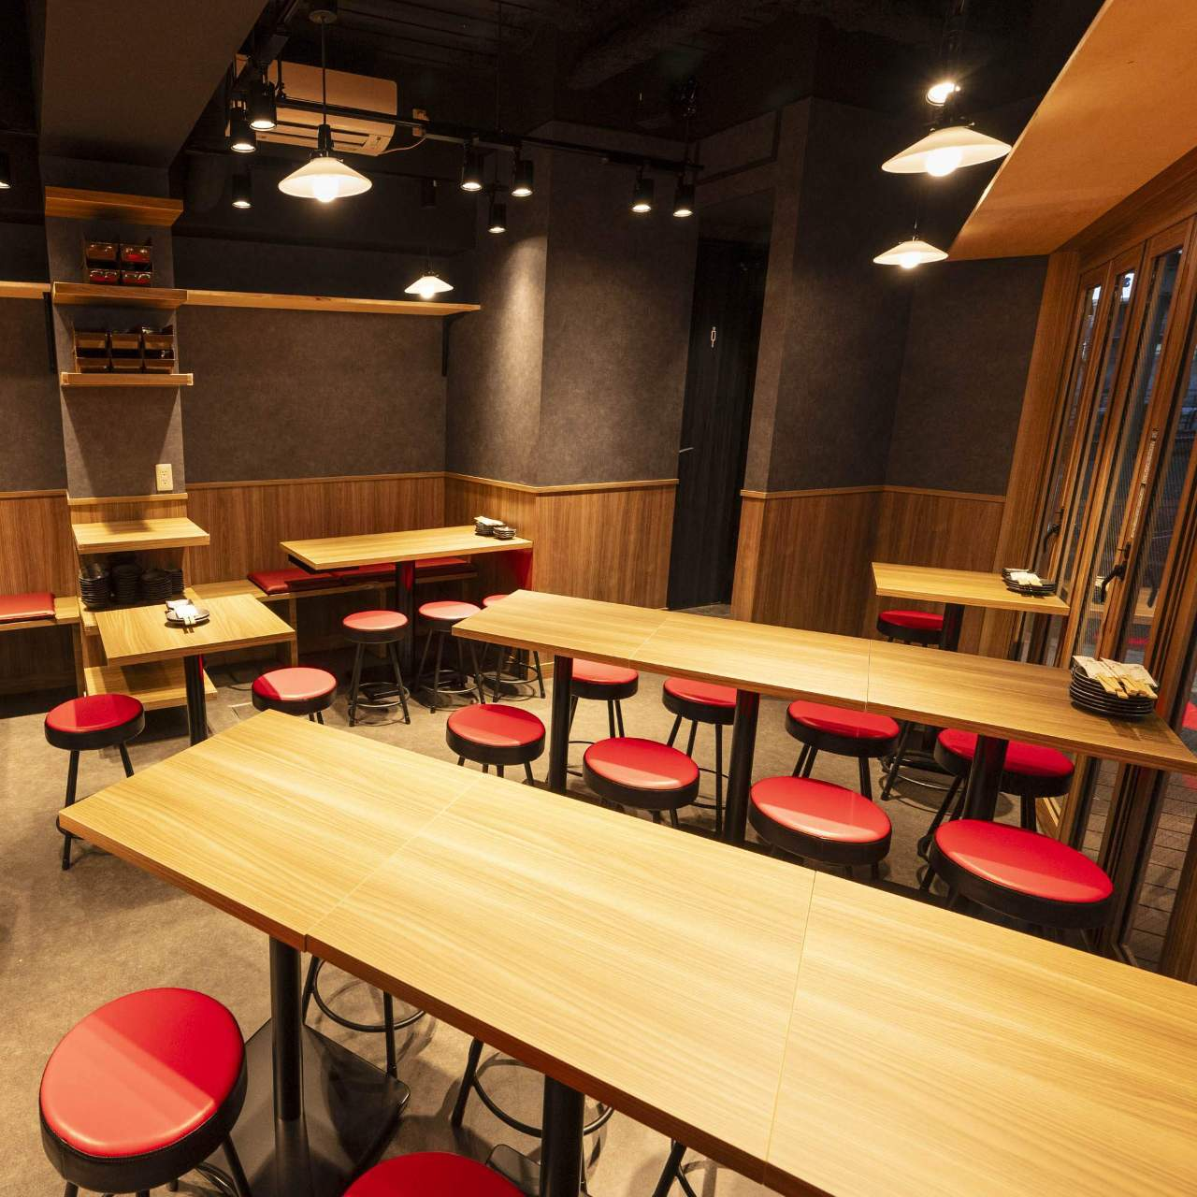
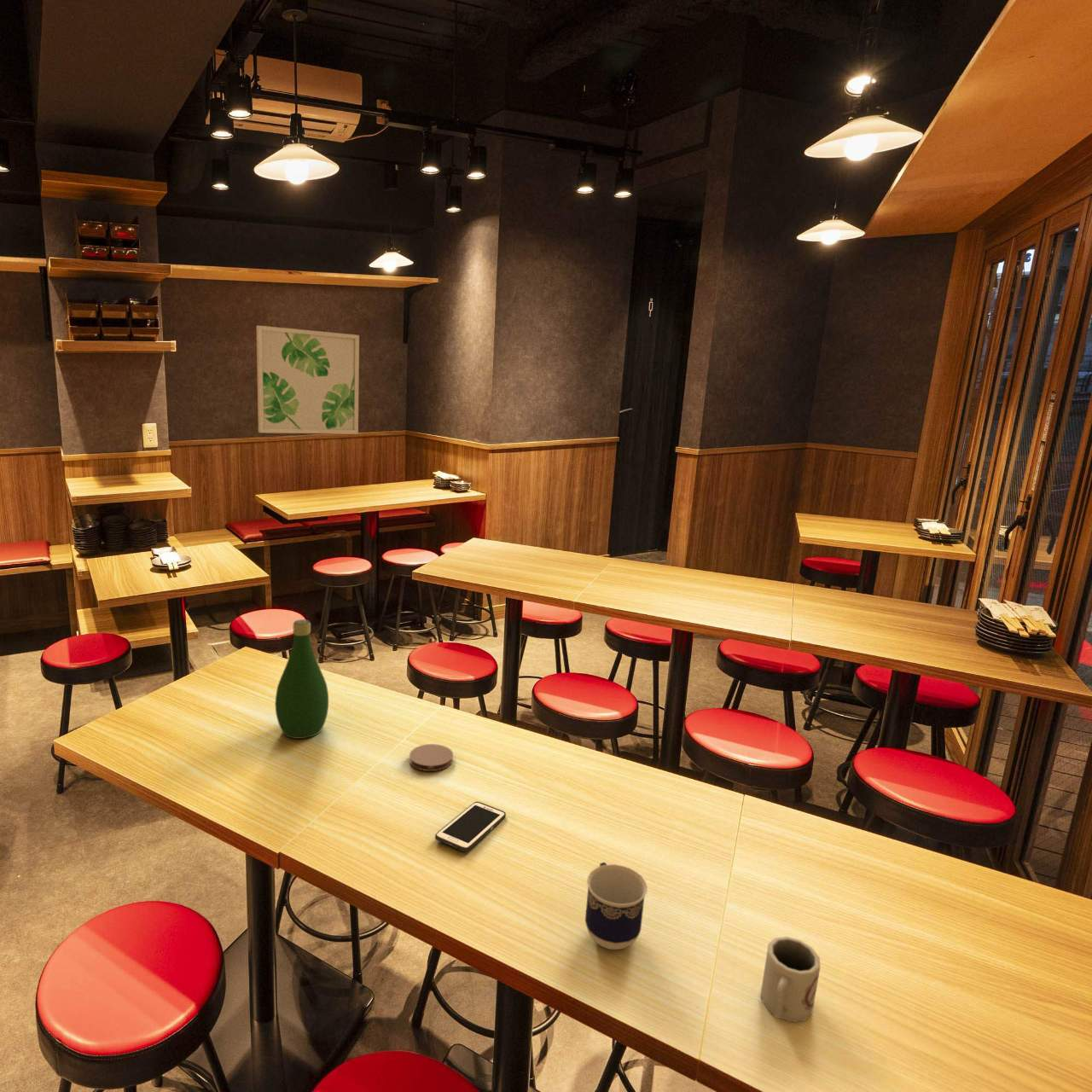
+ cup (787, 983)
+ cell phone (471, 825)
+ wall art (310, 382)
+ bottle (302, 677)
+ coaster (431, 757)
+ cup (611, 904)
